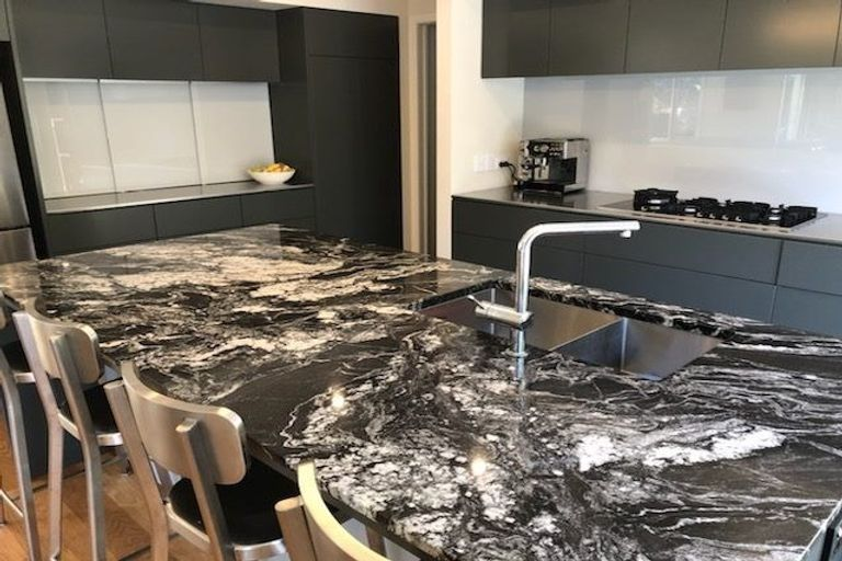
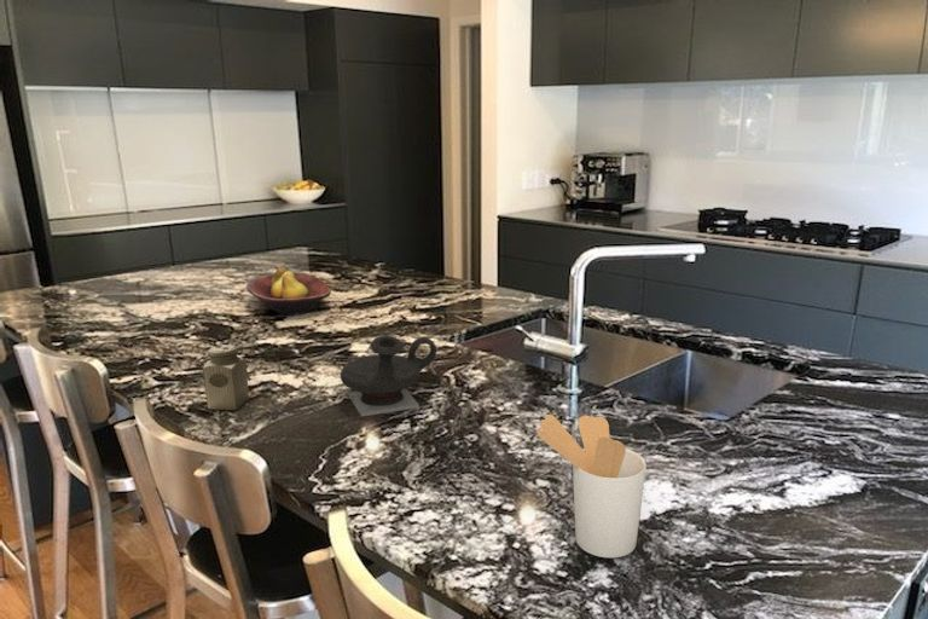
+ salt shaker (225, 375)
+ fruit bowl (288, 287)
+ teapot (392, 365)
+ utensil holder (588, 480)
